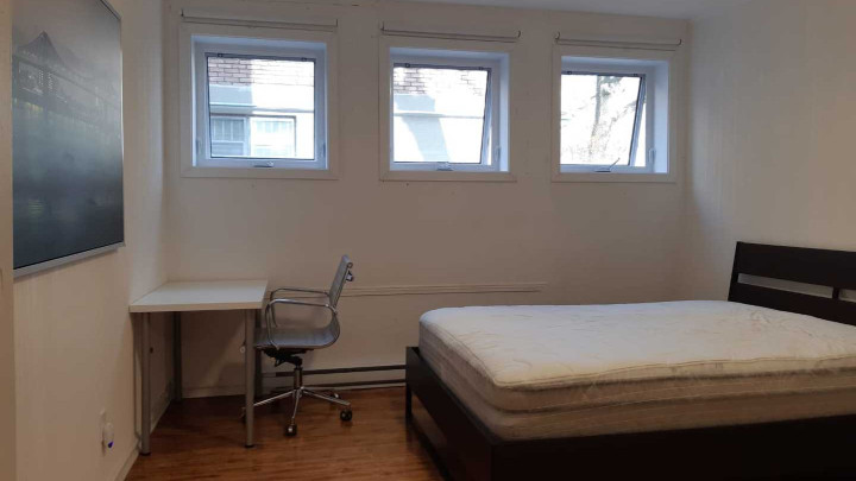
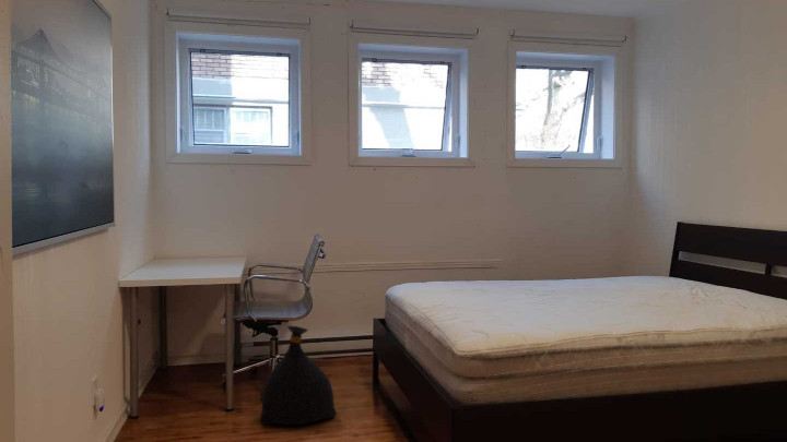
+ bag (296, 371)
